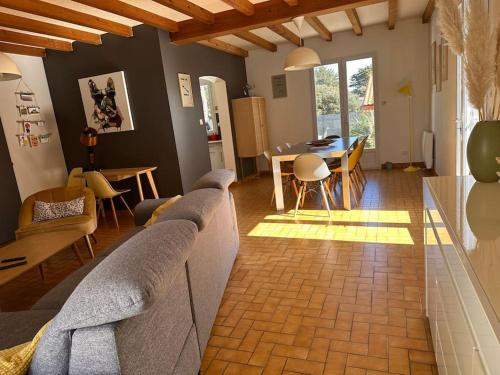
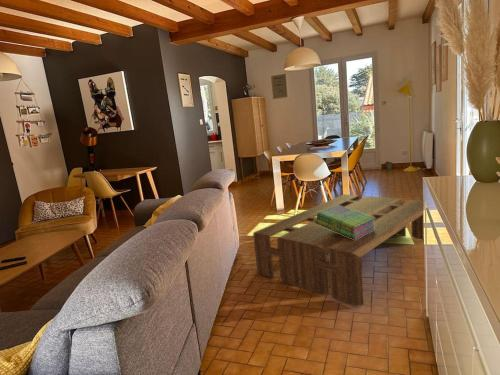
+ stack of books (344, 224)
+ coffee table (348, 237)
